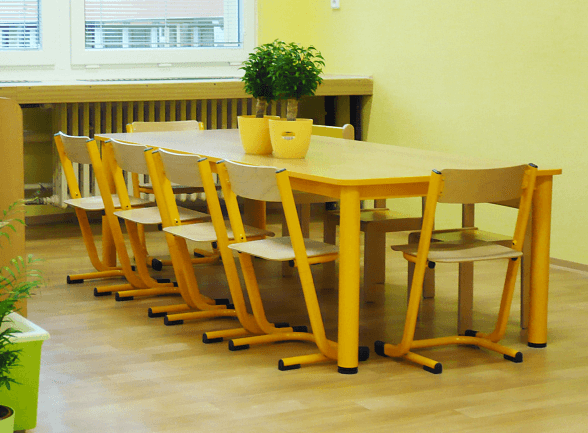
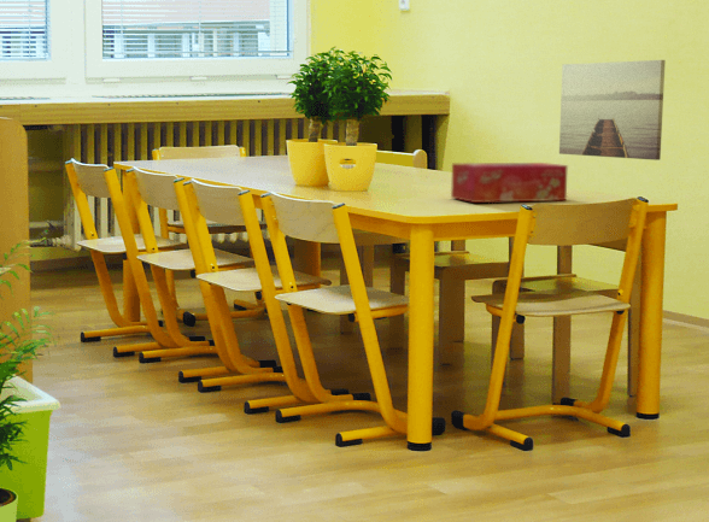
+ tissue box (508, 181)
+ wall art (608, 110)
